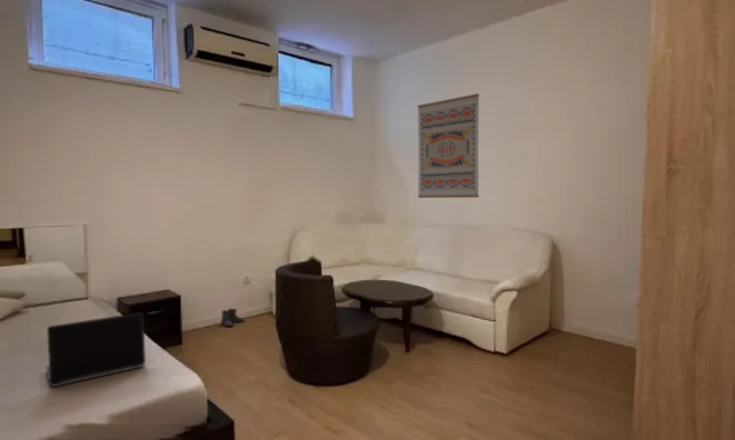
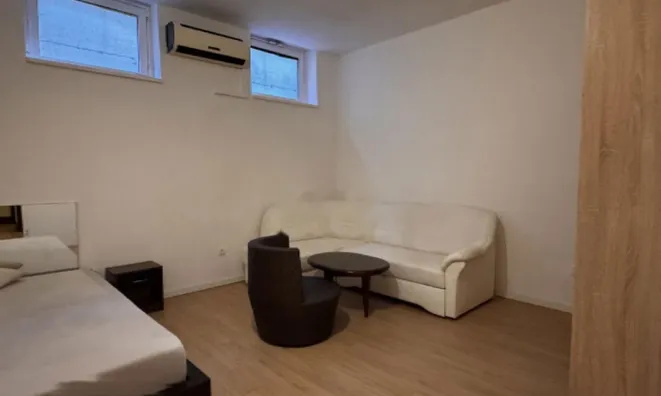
- laptop computer (95, 341)
- wall art (446, 149)
- boots (230, 317)
